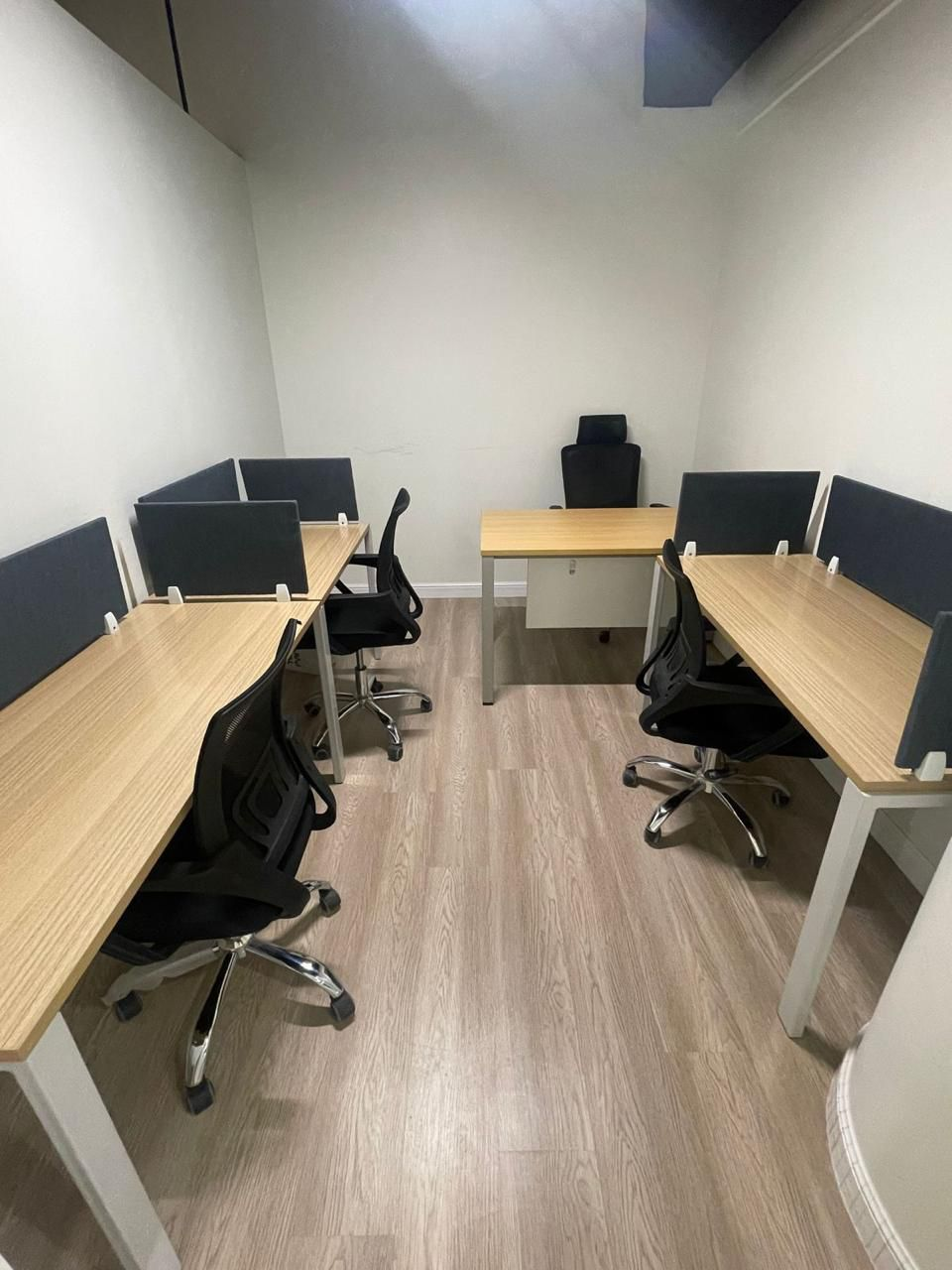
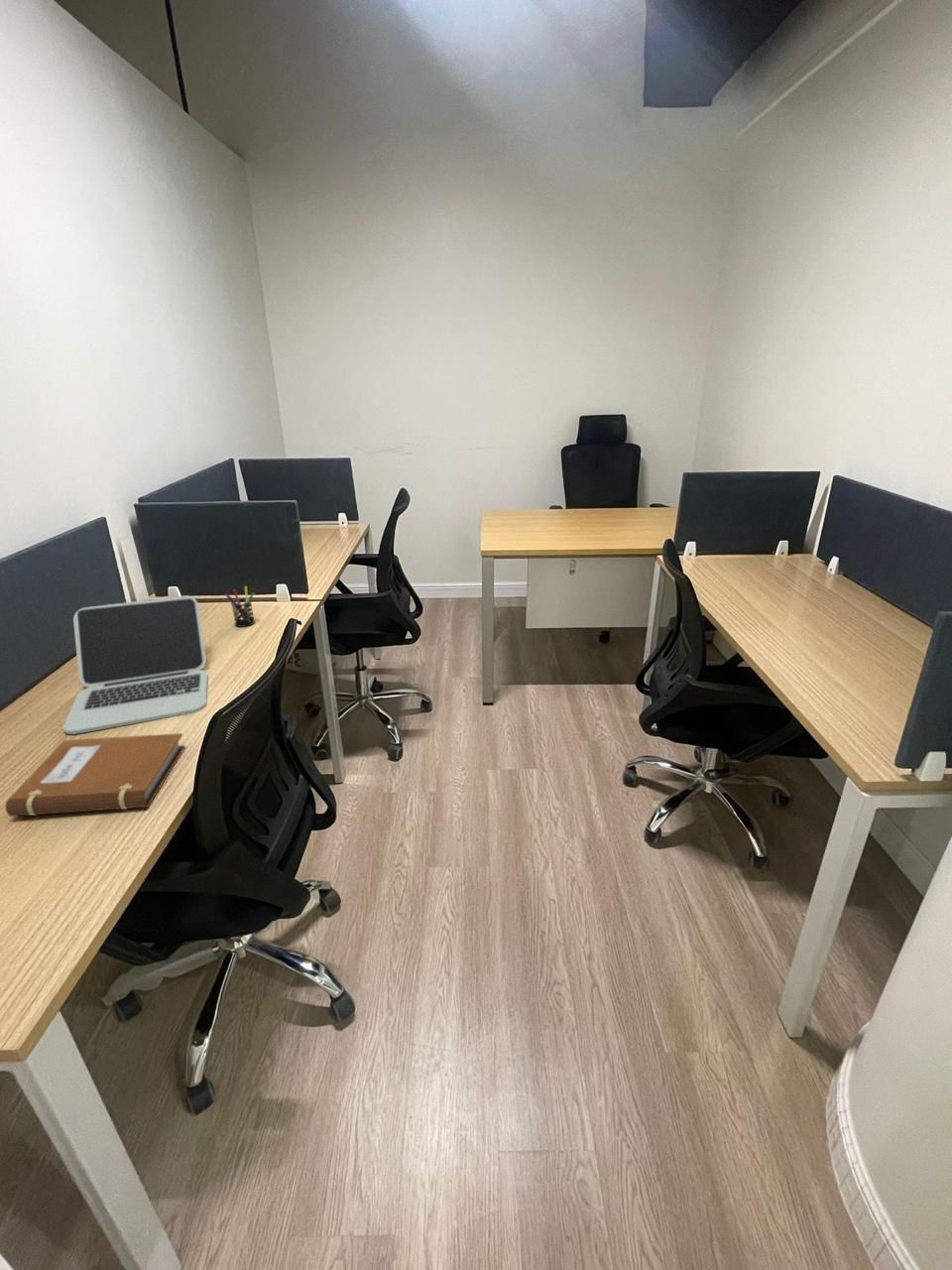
+ pen holder (243, 605)
+ notebook (98, 773)
+ laptop (136, 657)
